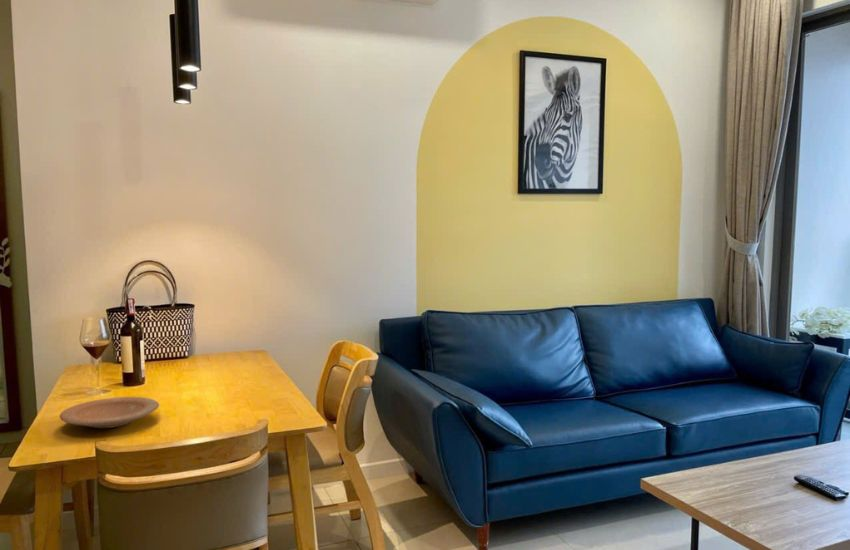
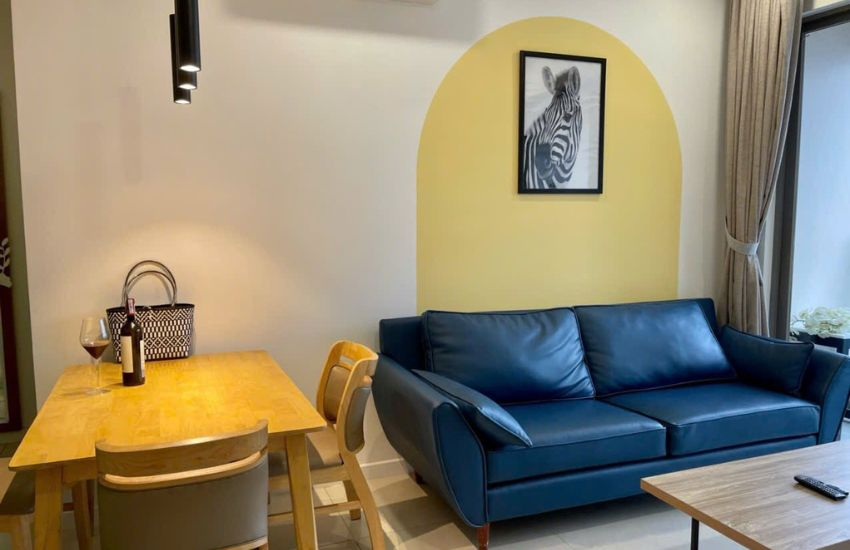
- plate (111, 415)
